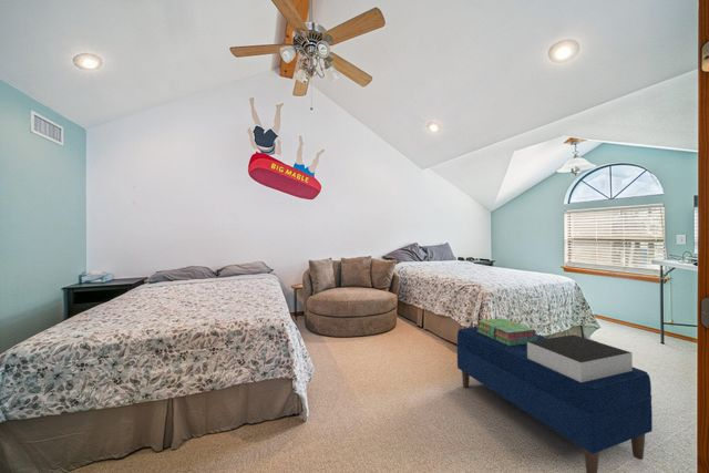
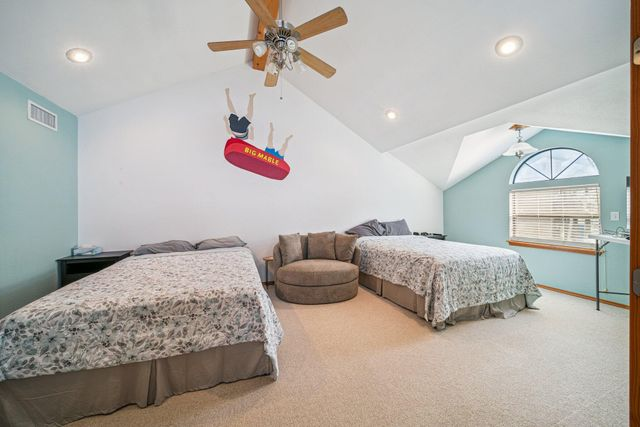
- bench (535, 381)
- stack of books (505, 330)
- decorative box (576, 354)
